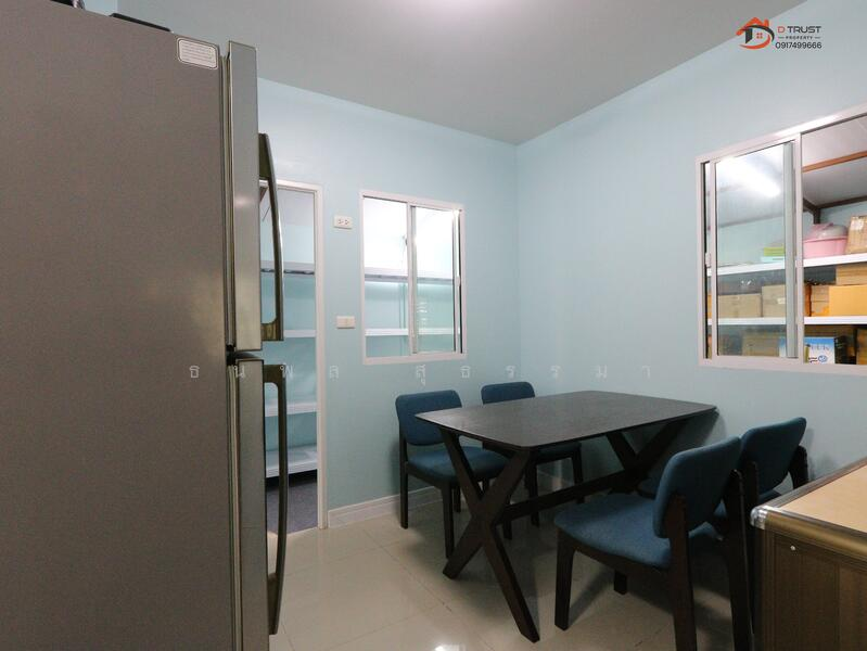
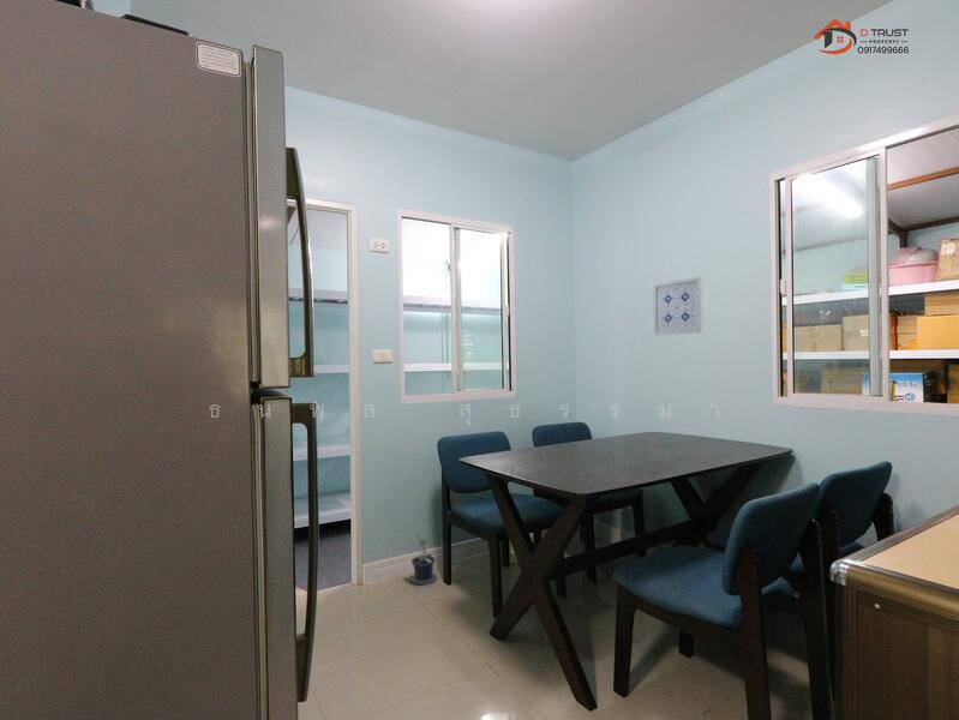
+ wall art (677, 307)
+ potted plant (421, 556)
